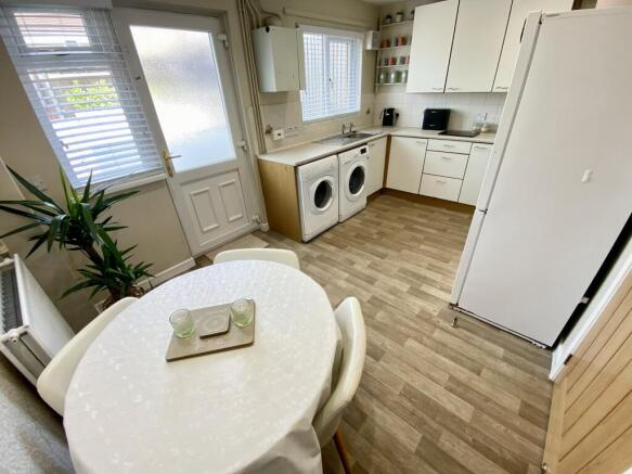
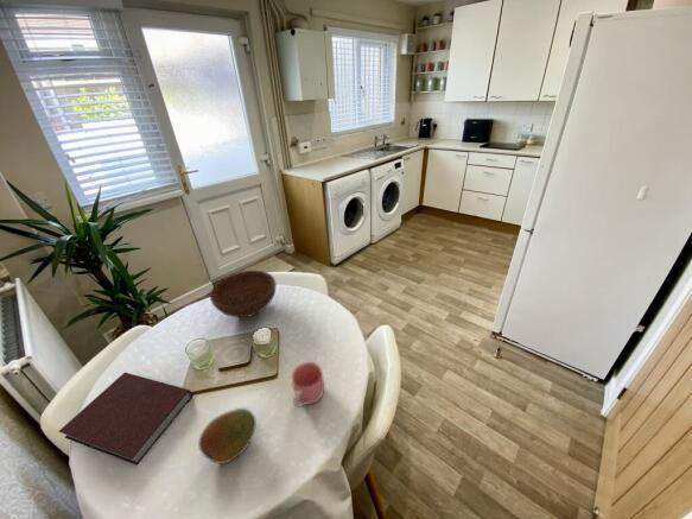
+ notebook (129, 412)
+ bowl (246, 298)
+ fruit (228, 432)
+ mug (306, 388)
